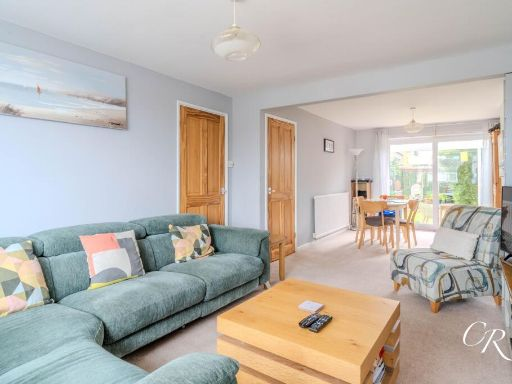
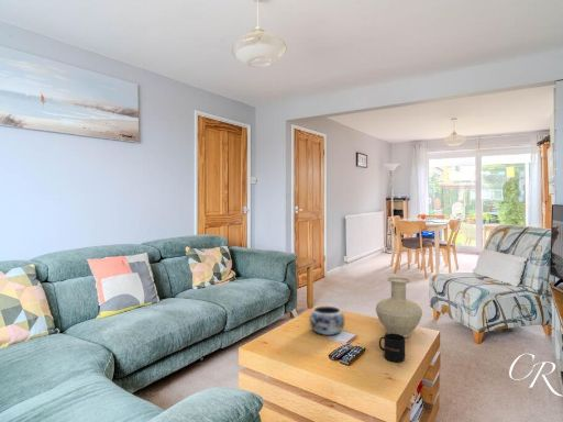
+ vase (398, 306)
+ decorative bowl (327, 320)
+ mug (391, 346)
